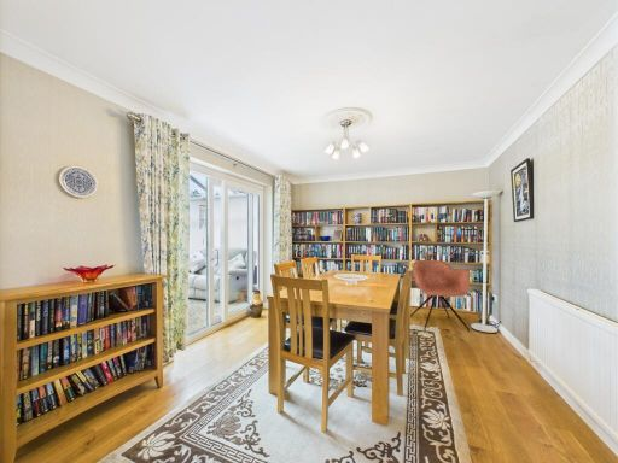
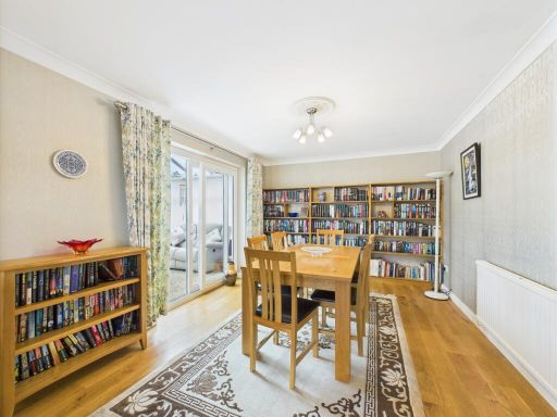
- armchair (437, 292)
